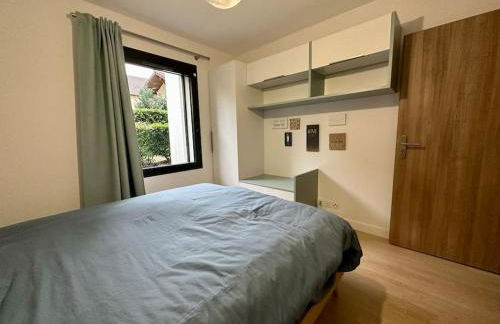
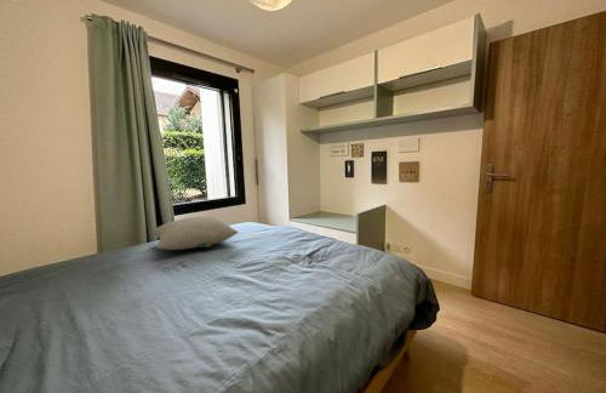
+ pillow (193, 230)
